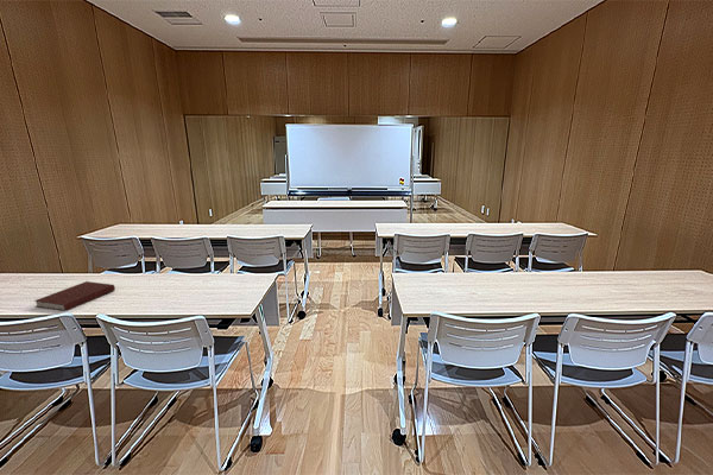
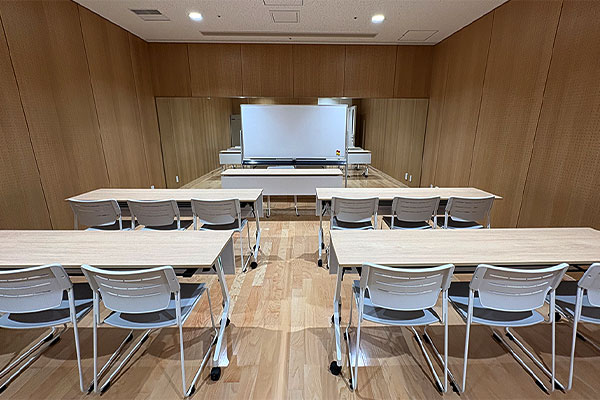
- notebook (76, 294)
